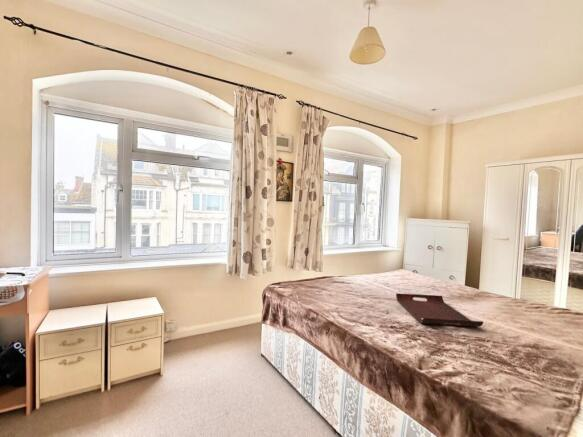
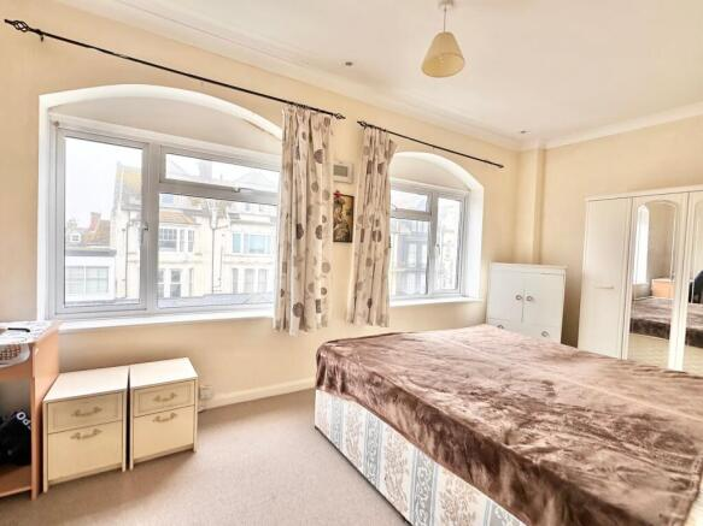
- serving tray (433, 309)
